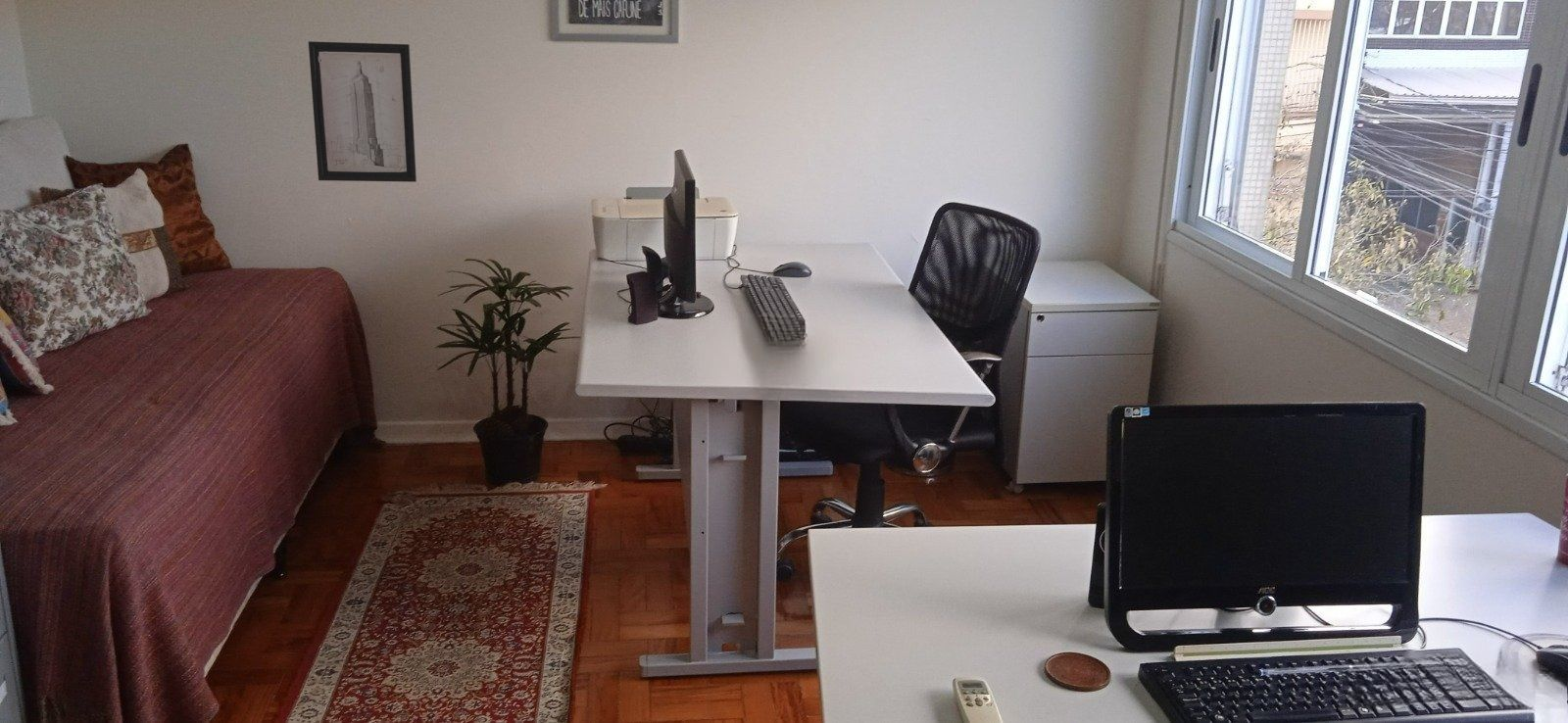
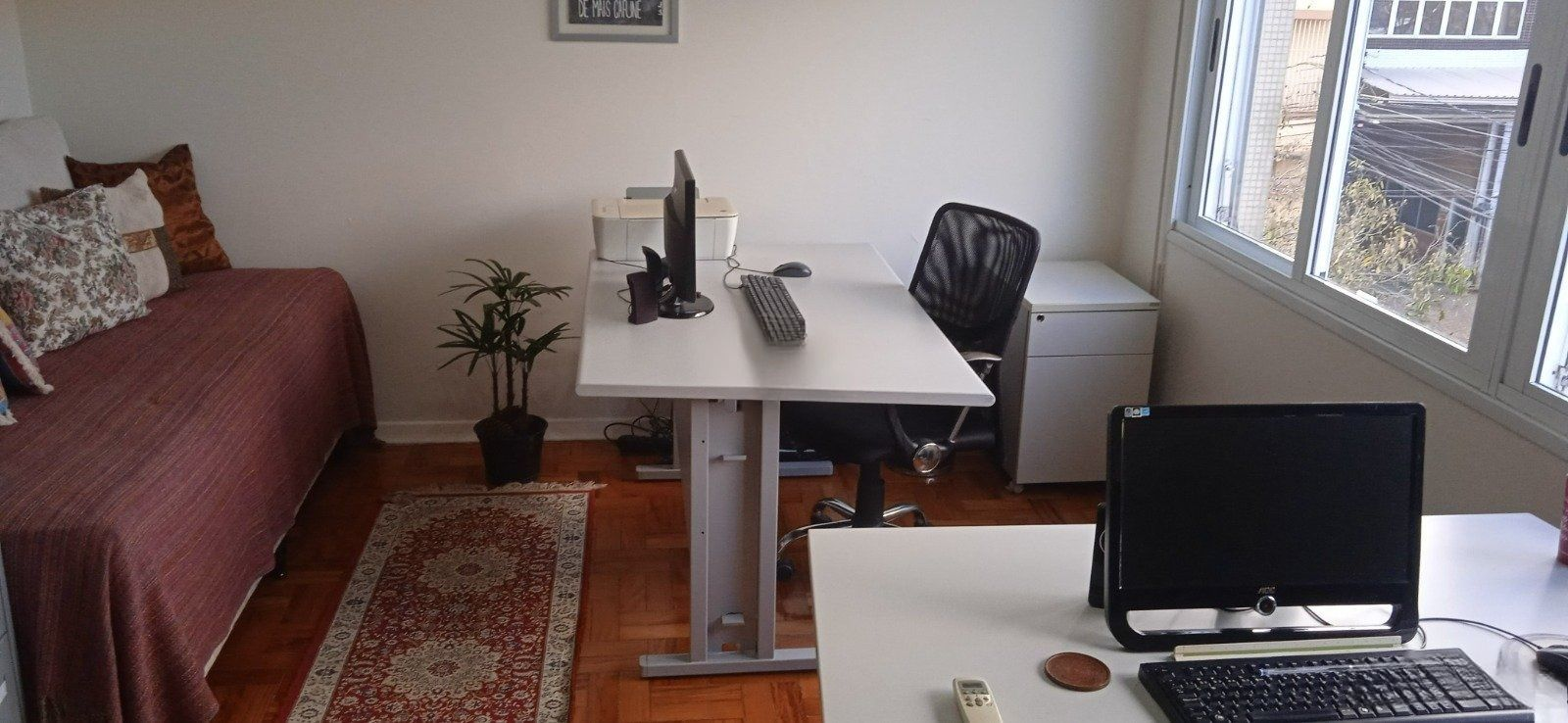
- wall art (363, 113)
